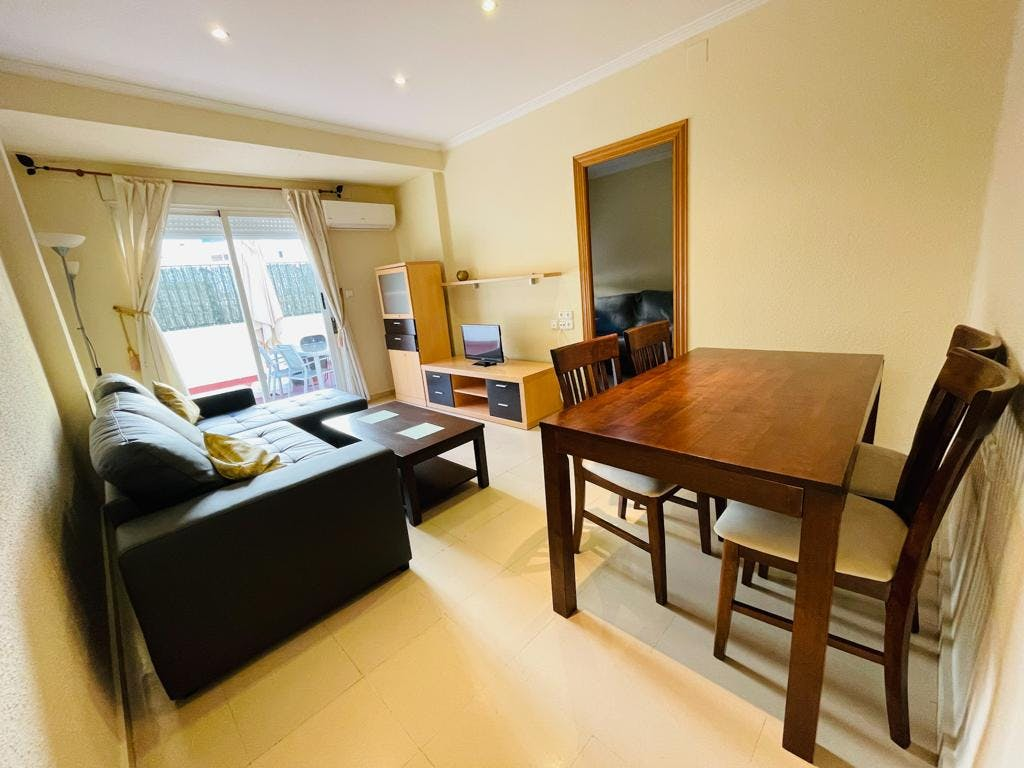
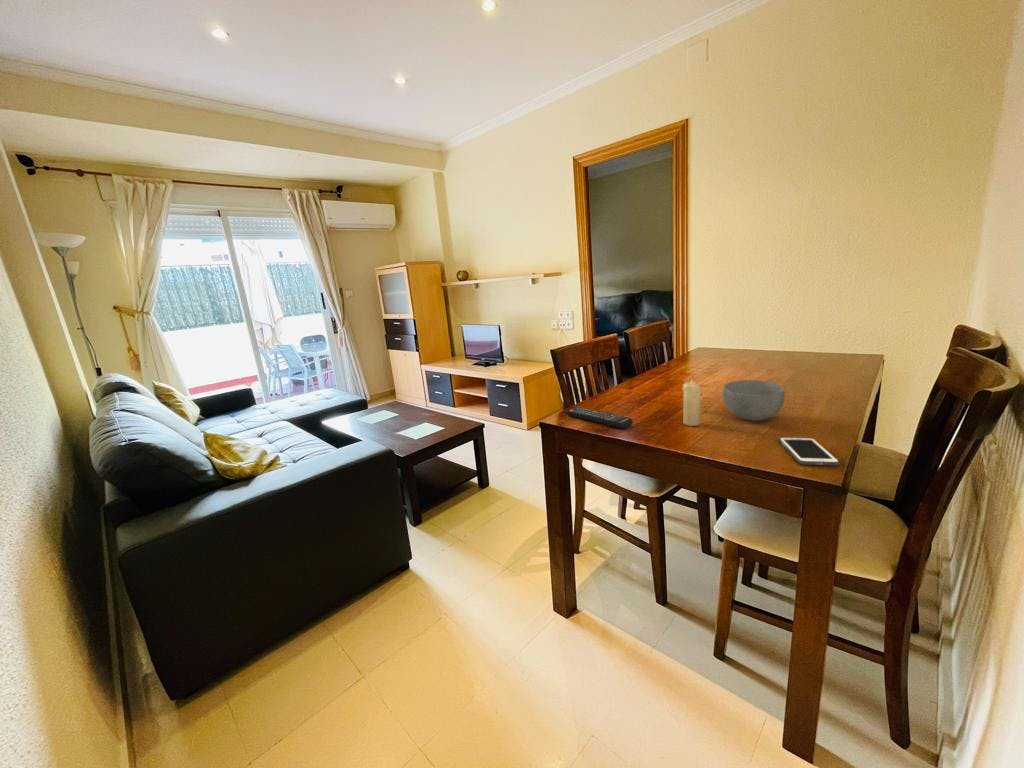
+ cell phone (806, 450)
+ remote control (597, 417)
+ candle (691, 399)
+ bowl (752, 402)
